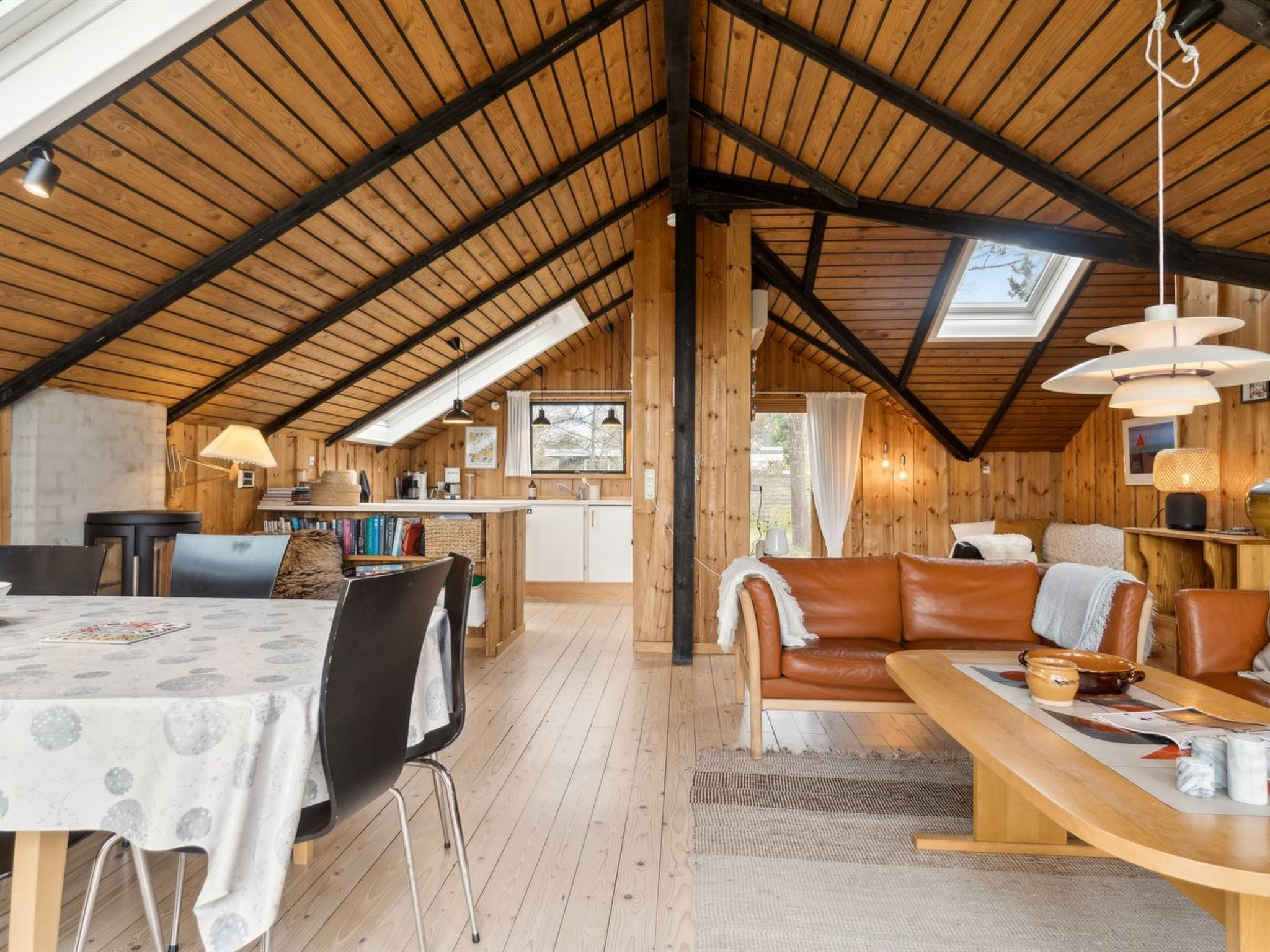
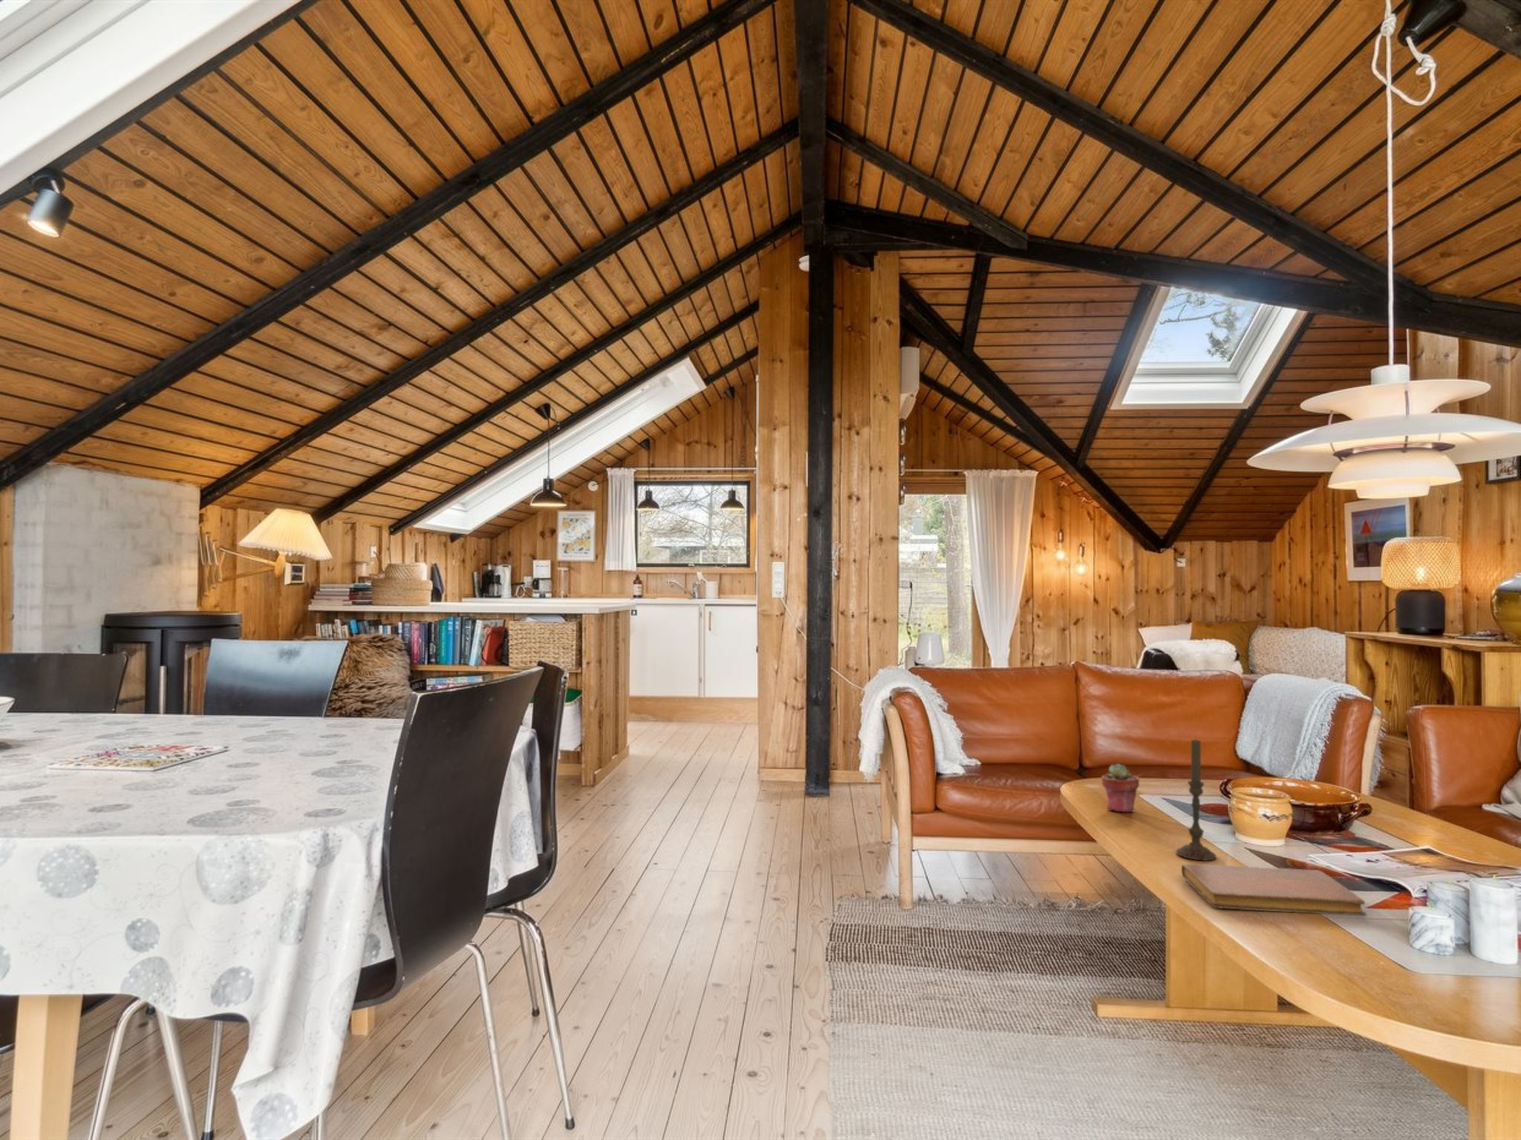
+ potted succulent (1120, 786)
+ candle (1195, 795)
+ notebook (1268, 887)
